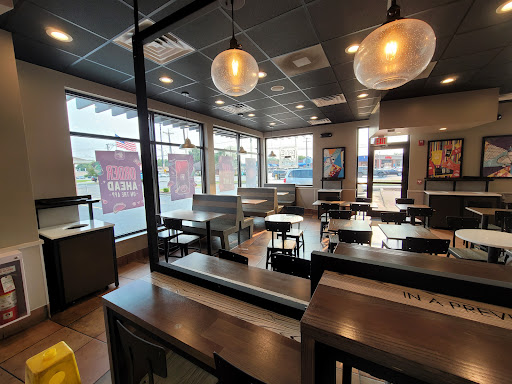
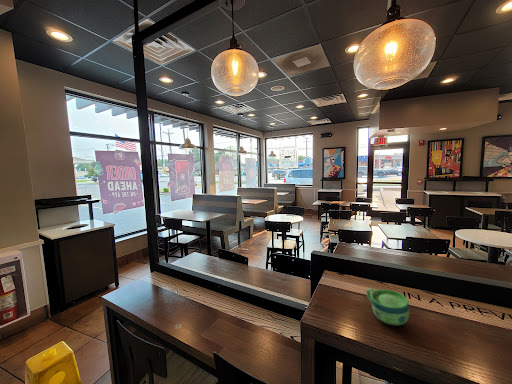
+ cup (383, 305)
